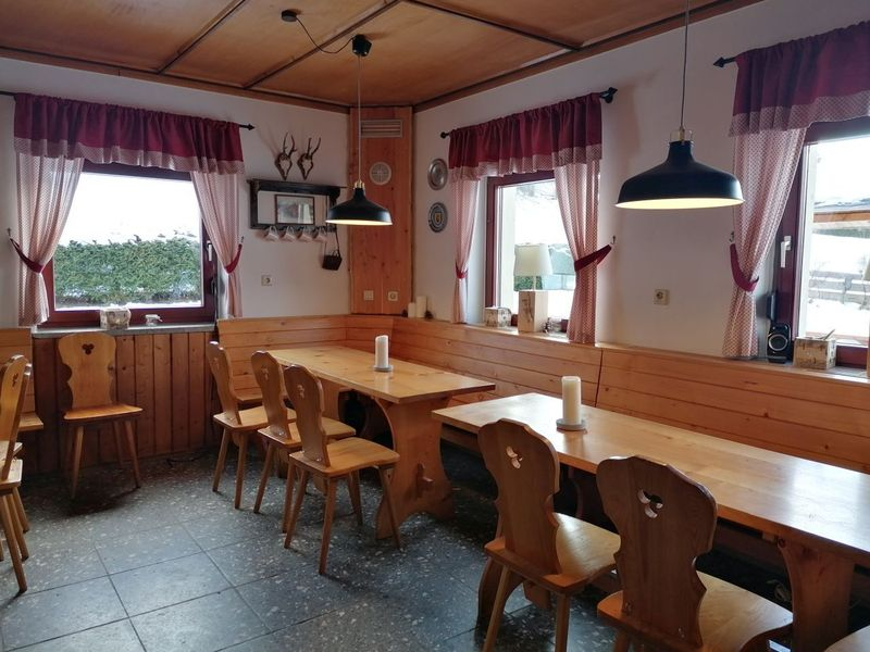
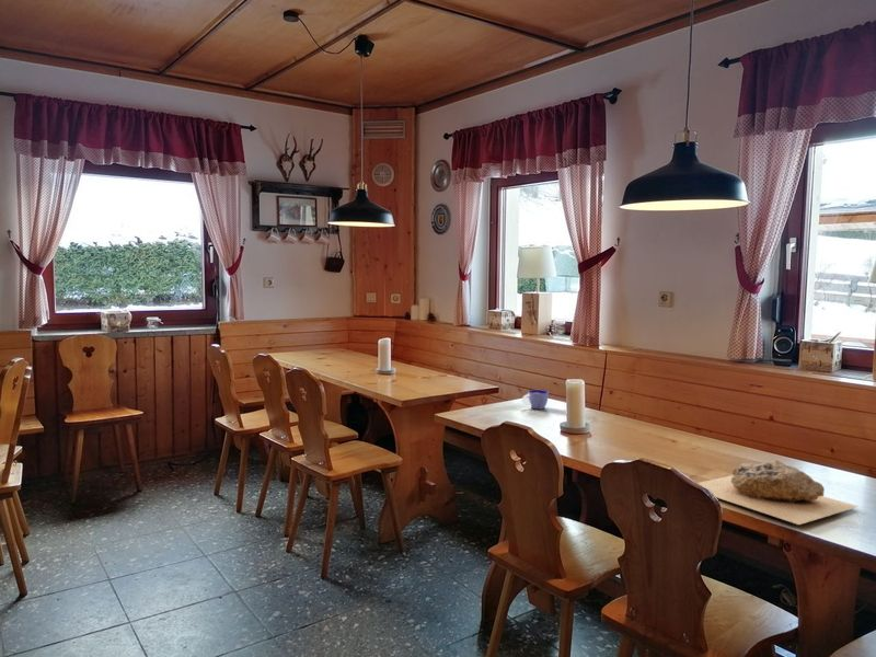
+ cup (534, 400)
+ mineral sample (768, 481)
